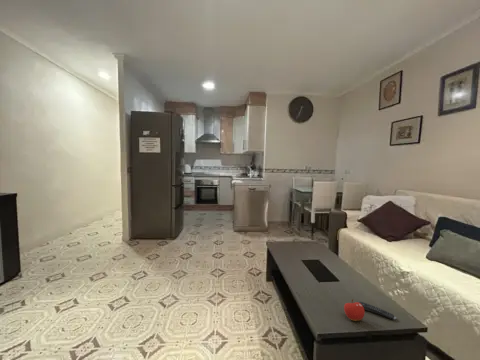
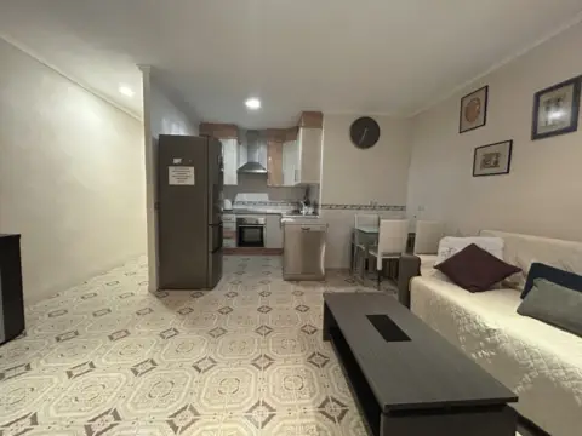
- remote control (375, 310)
- fruit (354, 310)
